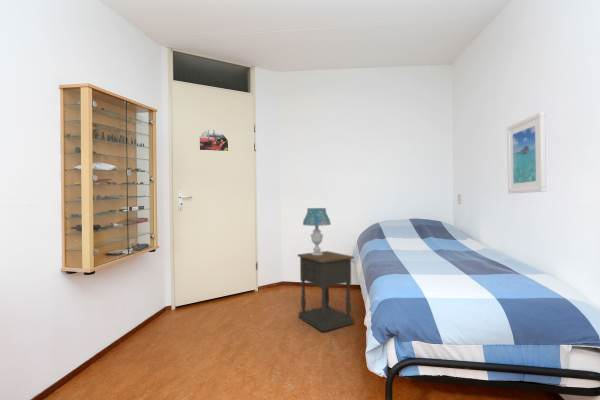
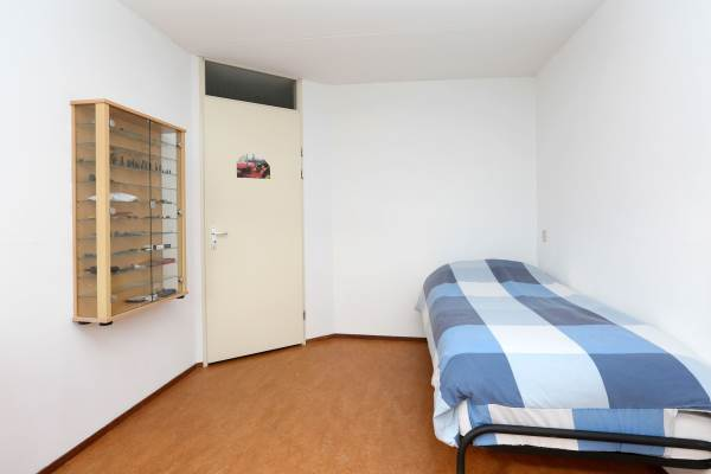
- table lamp (316, 231)
- nightstand (325, 287)
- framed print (524, 156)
